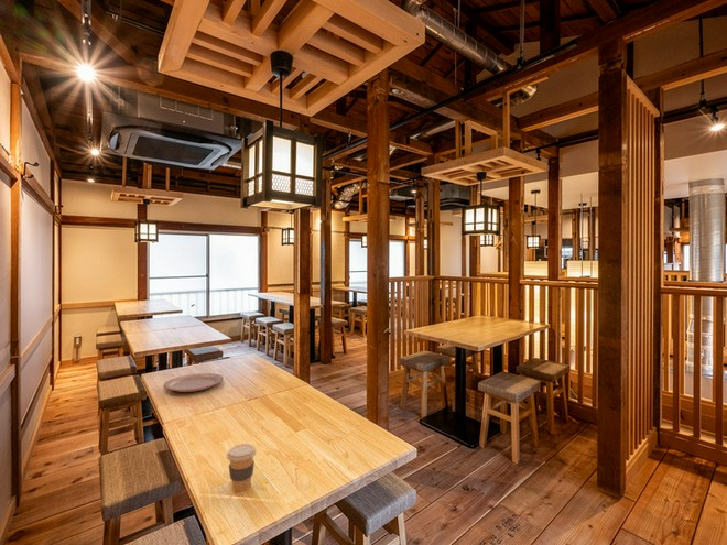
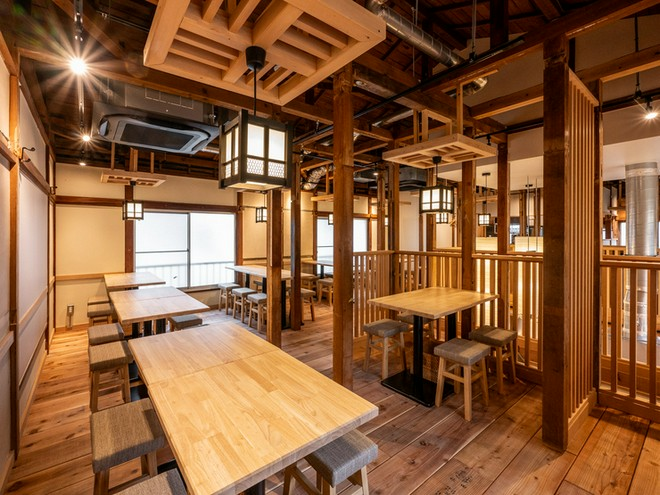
- plate (194, 383)
- coffee cup (241, 468)
